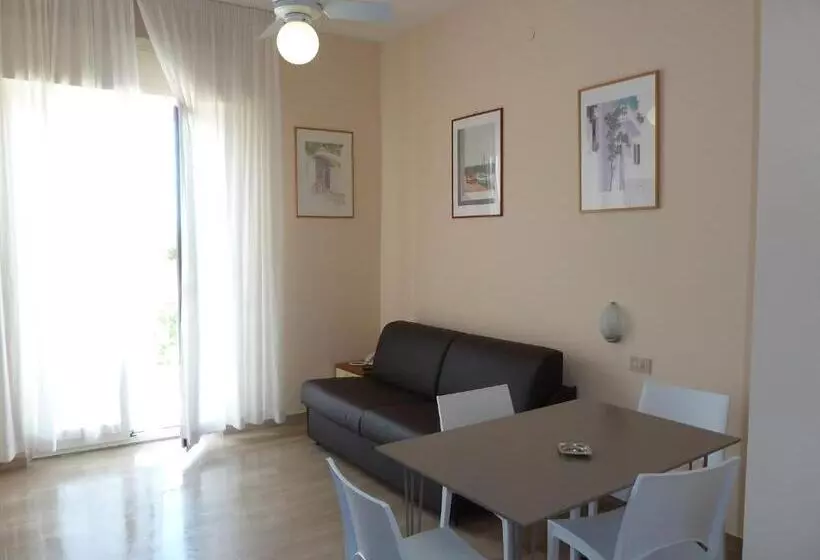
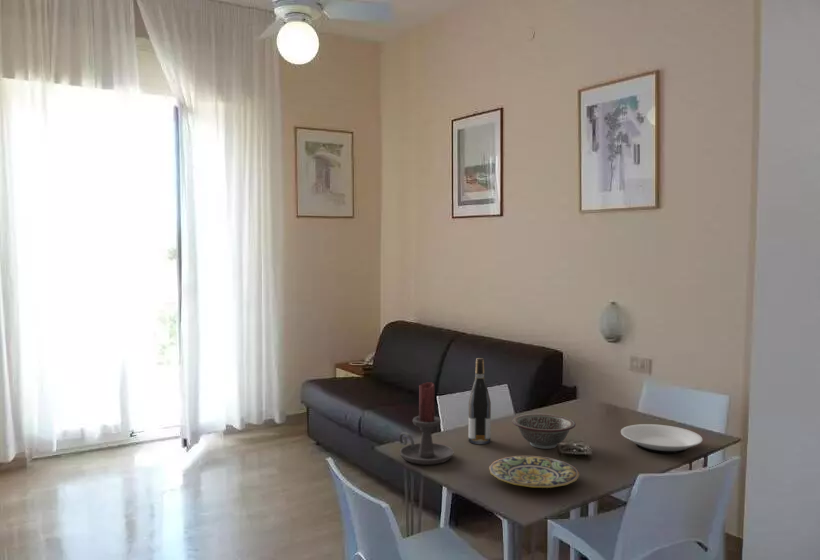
+ plate (533, 474)
+ wine bottle (479, 399)
+ decorative bowl (543, 433)
+ plate (660, 440)
+ candle holder (421, 418)
